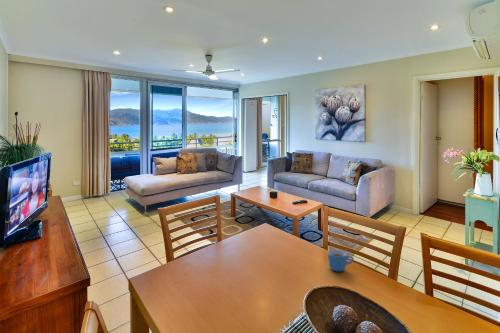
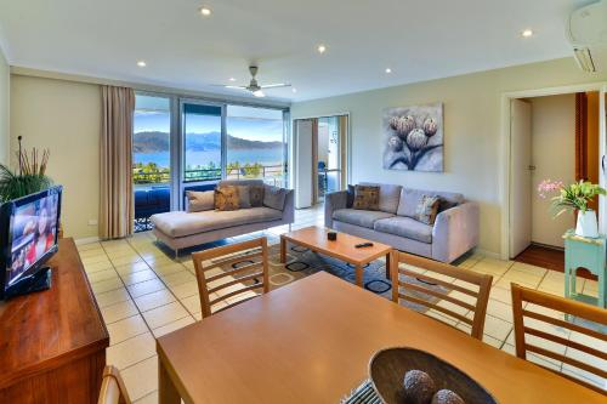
- mug (340, 261)
